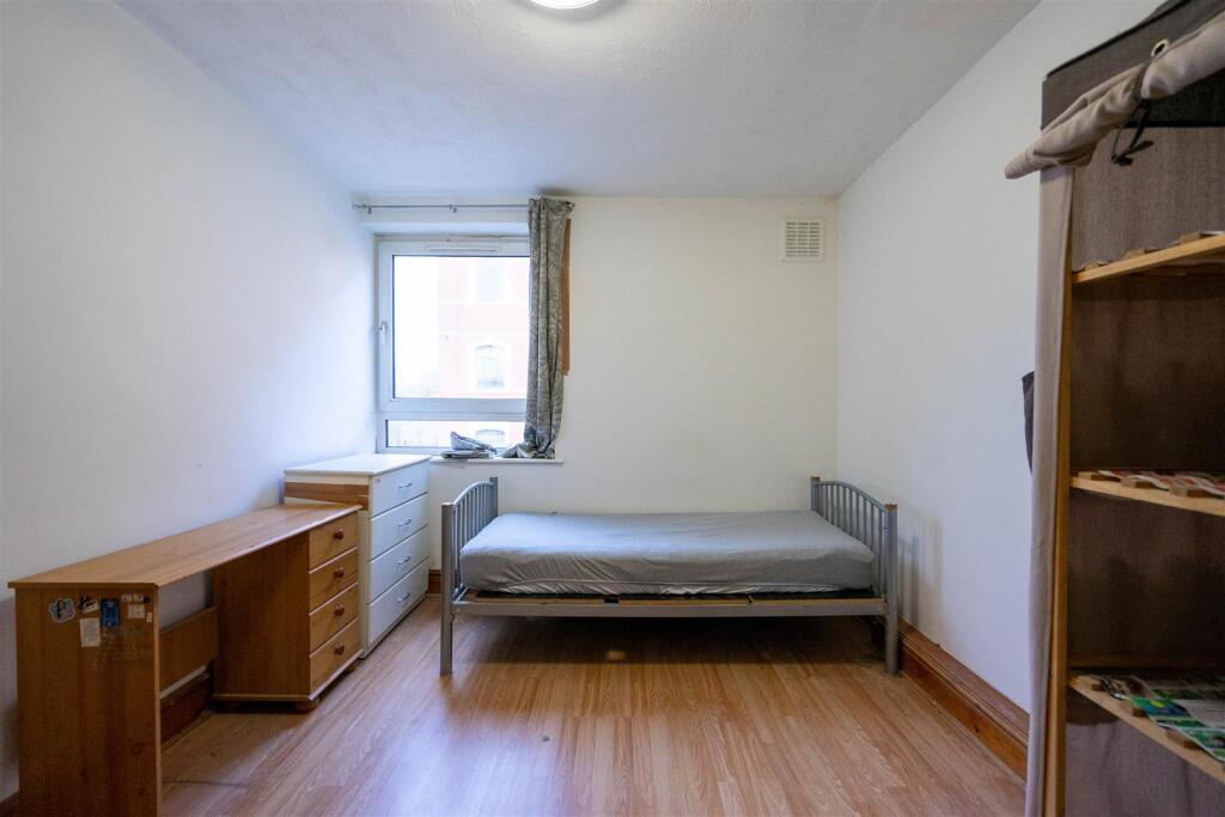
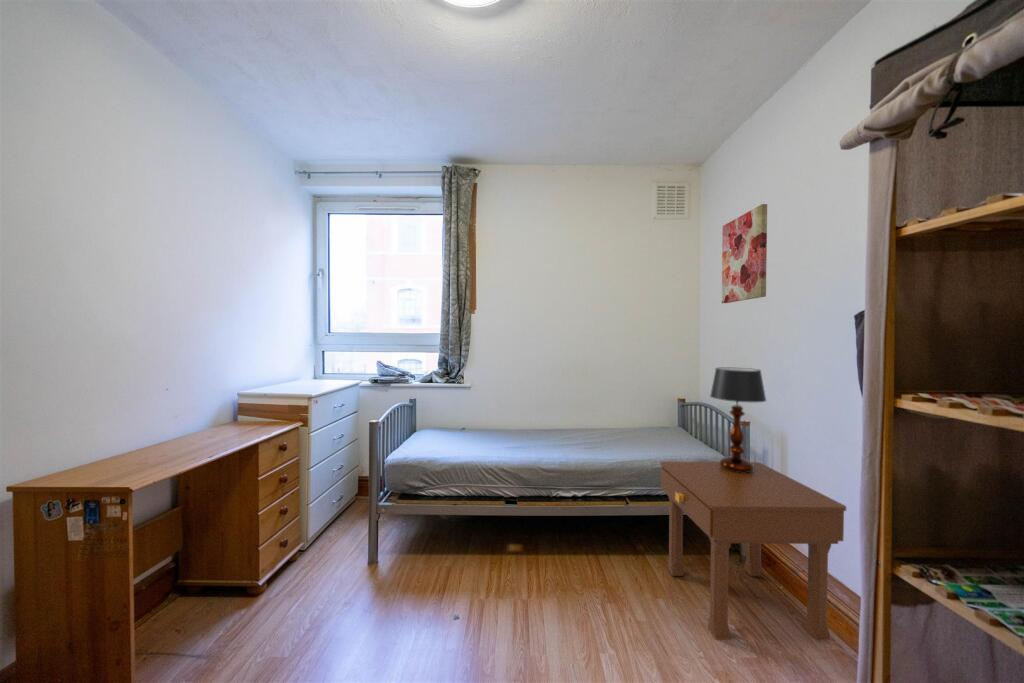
+ wall art (742, 258)
+ table lamp (737, 418)
+ nightstand (736, 540)
